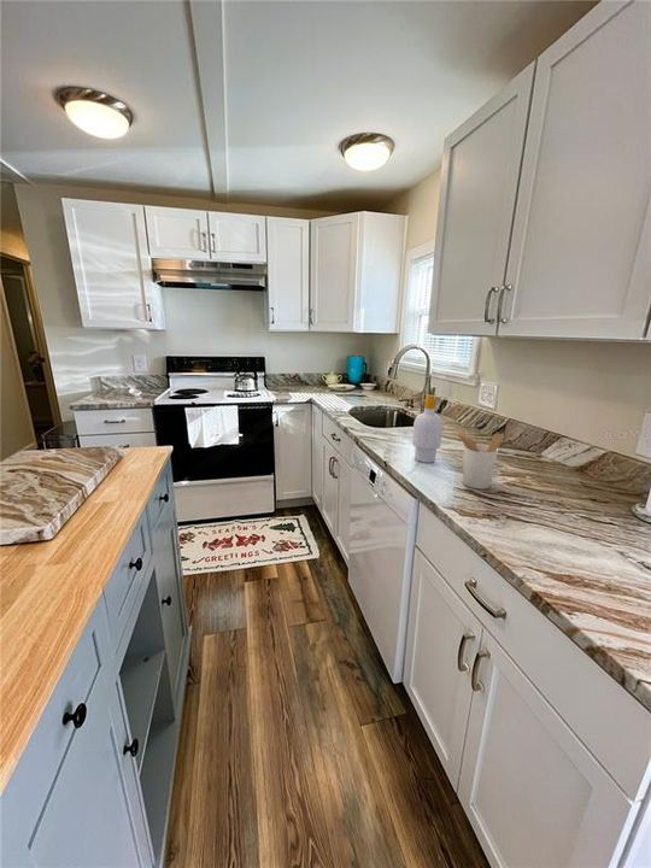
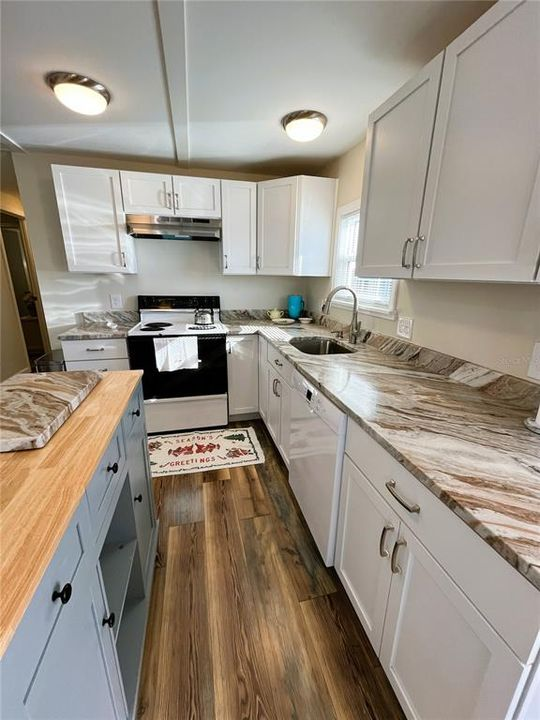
- utensil holder (474, 458)
- soap bottle (427, 428)
